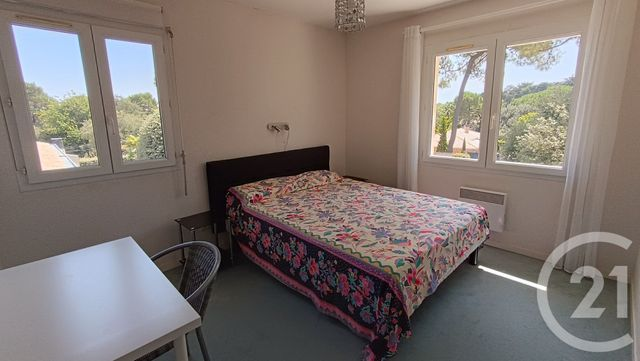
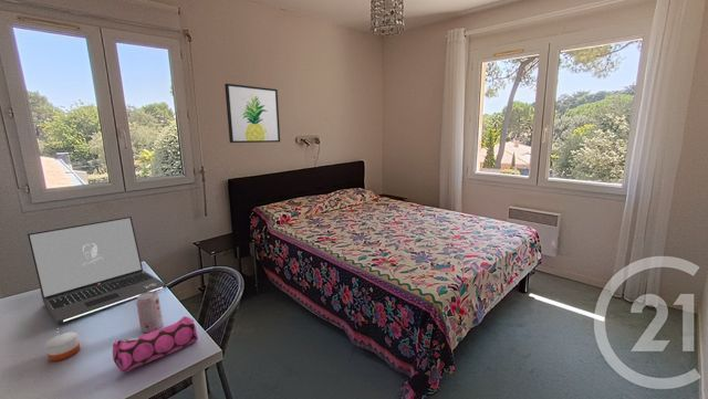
+ beverage can (149, 311)
+ pencil case (157, 340)
+ candle (61, 338)
+ wall art (254, 115)
+ laptop (100, 262)
